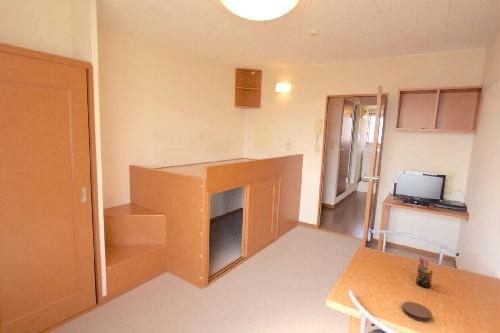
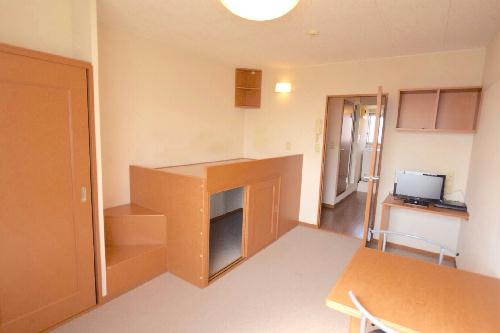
- pen holder (423, 271)
- coaster (416, 311)
